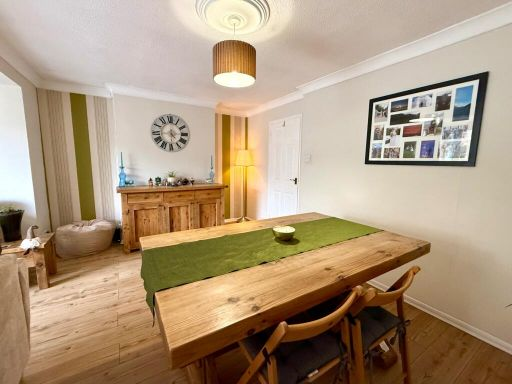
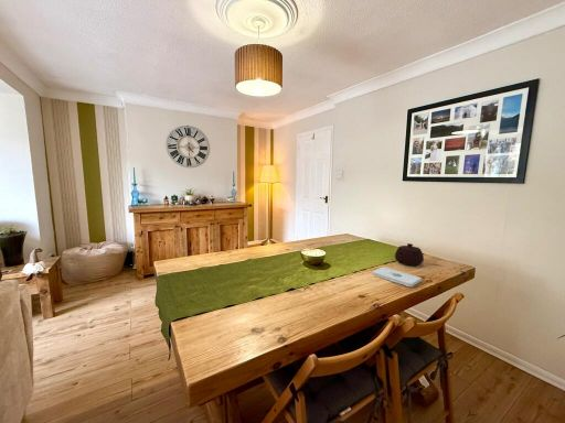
+ teapot (408, 253)
+ notepad (395, 275)
